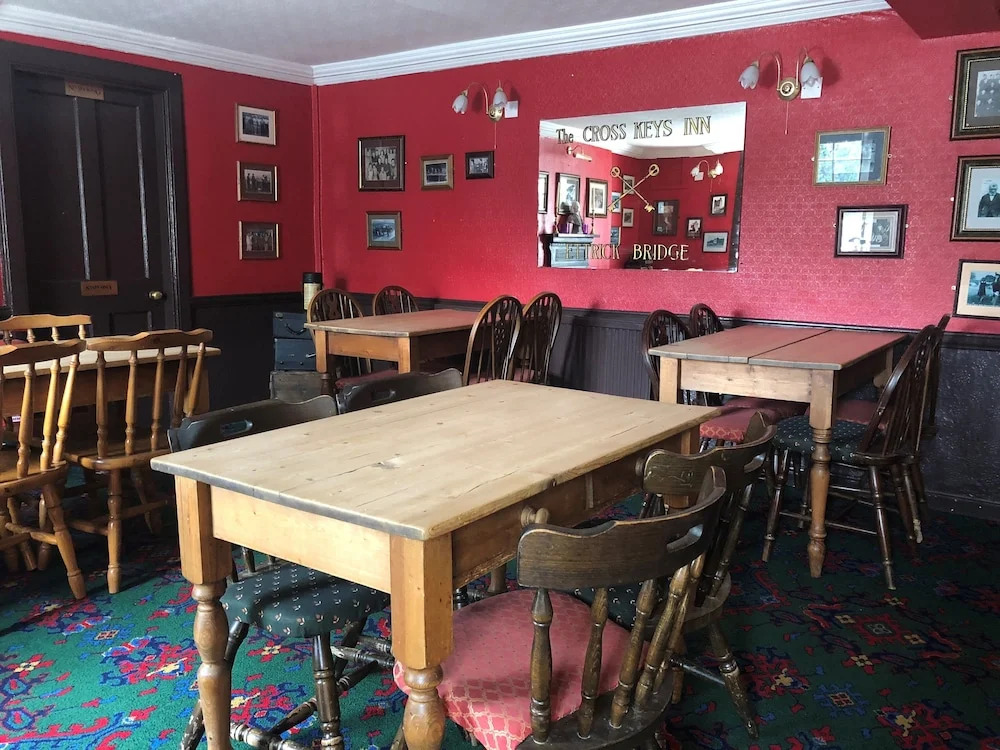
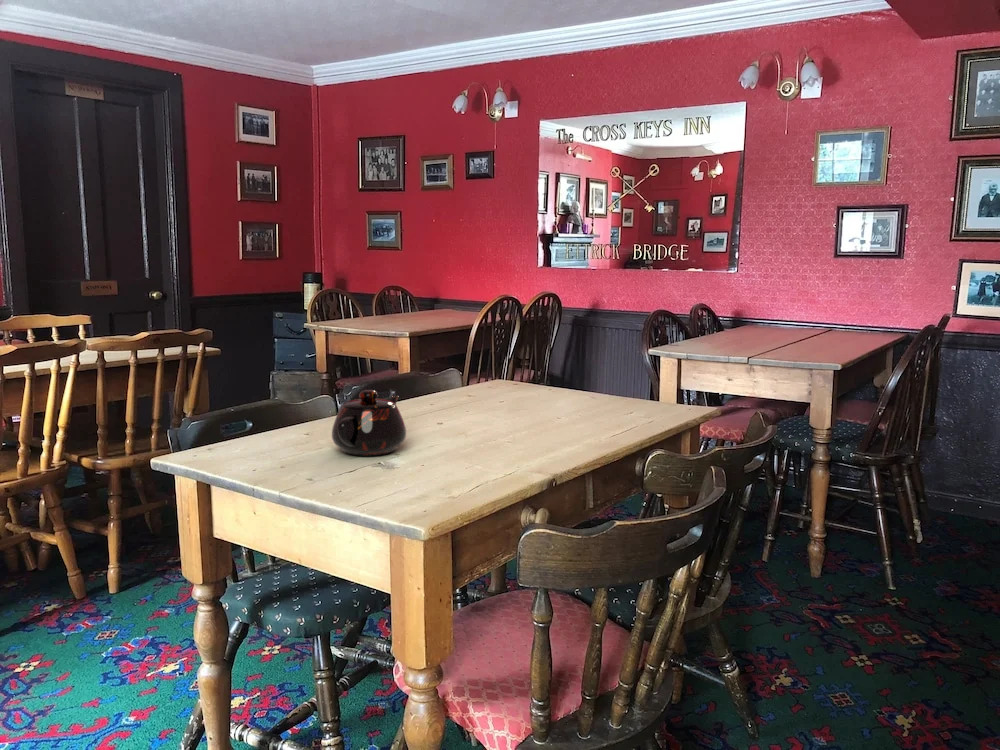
+ teapot (370, 419)
